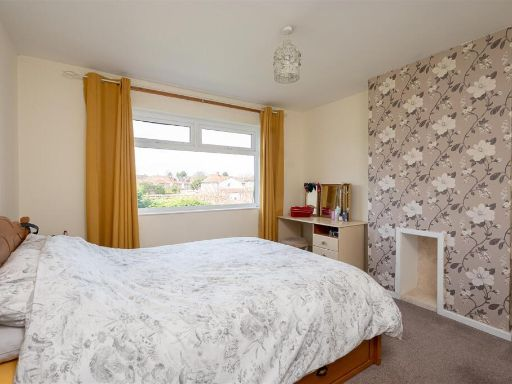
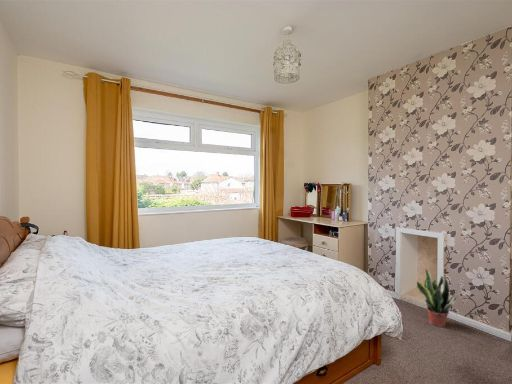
+ potted plant (436, 298)
